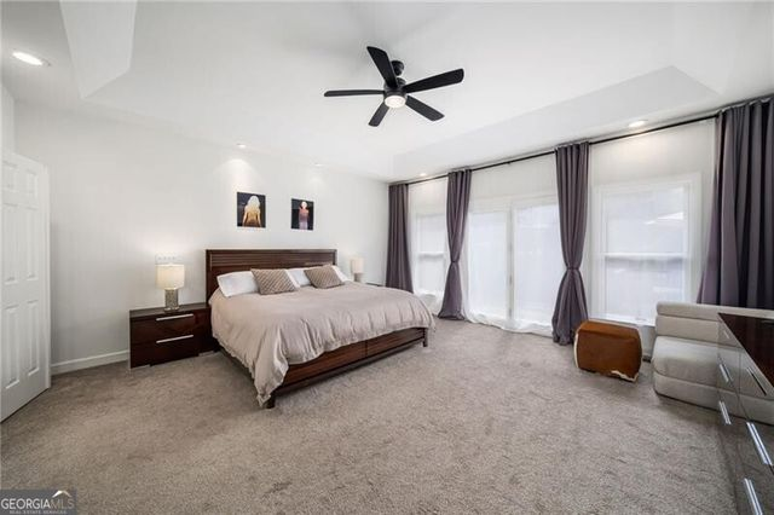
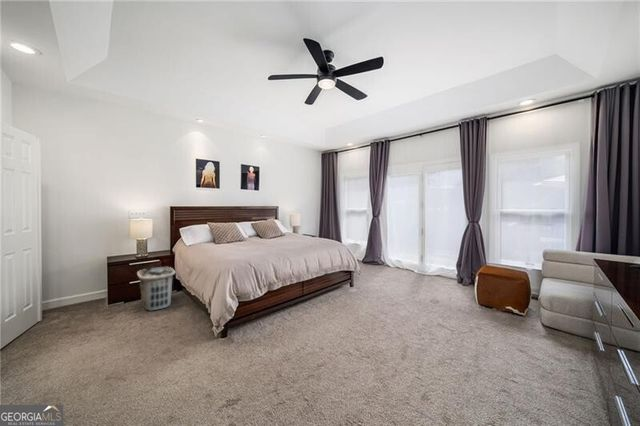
+ clothes hamper (156, 284)
